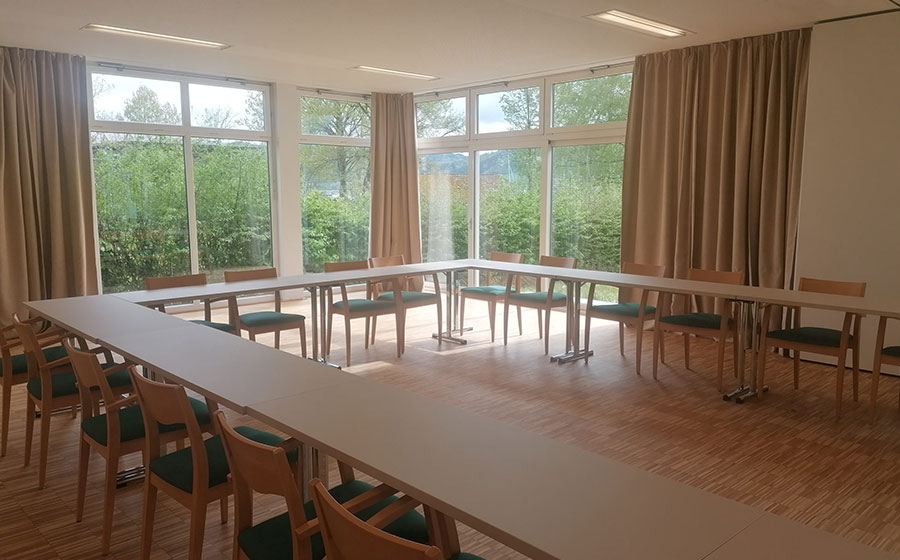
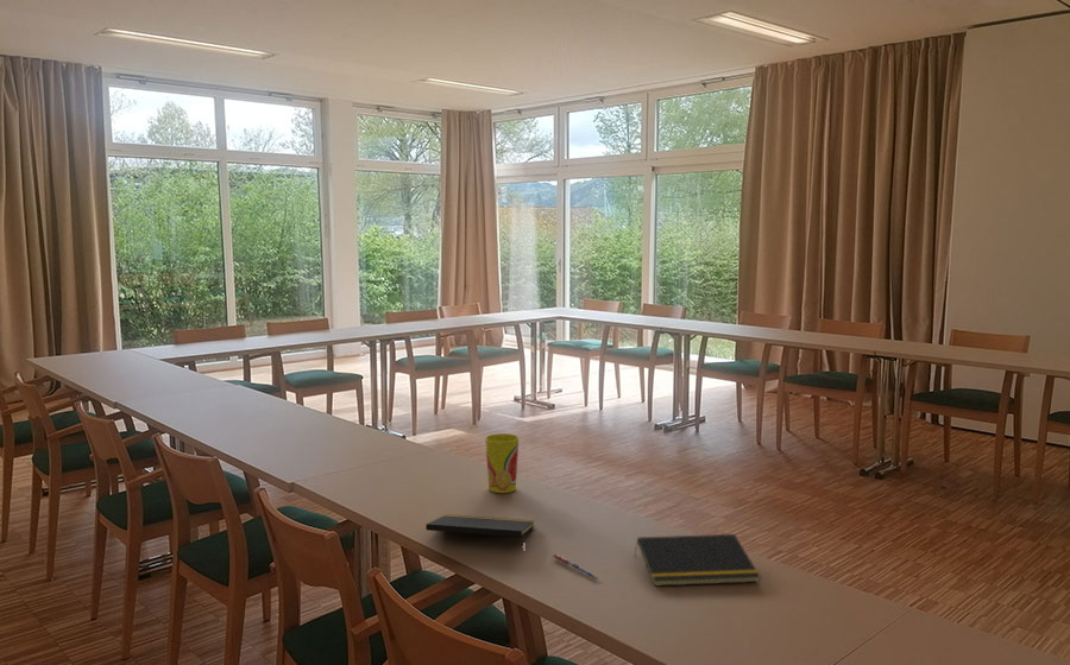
+ cup (502, 463)
+ notepad (696, 558)
+ notepad (482, 525)
+ pen (574, 565)
